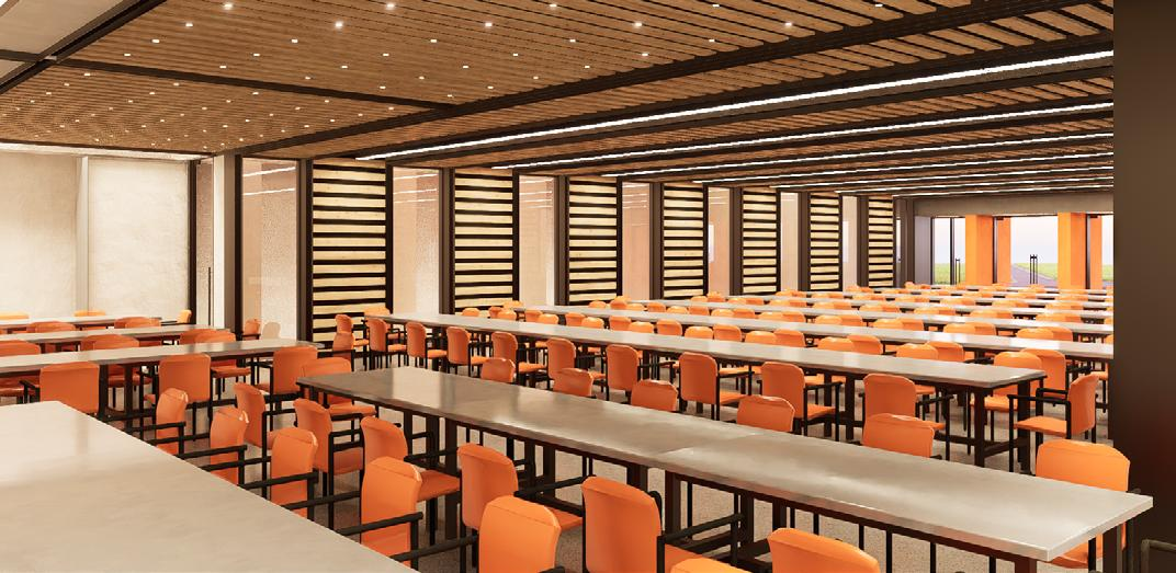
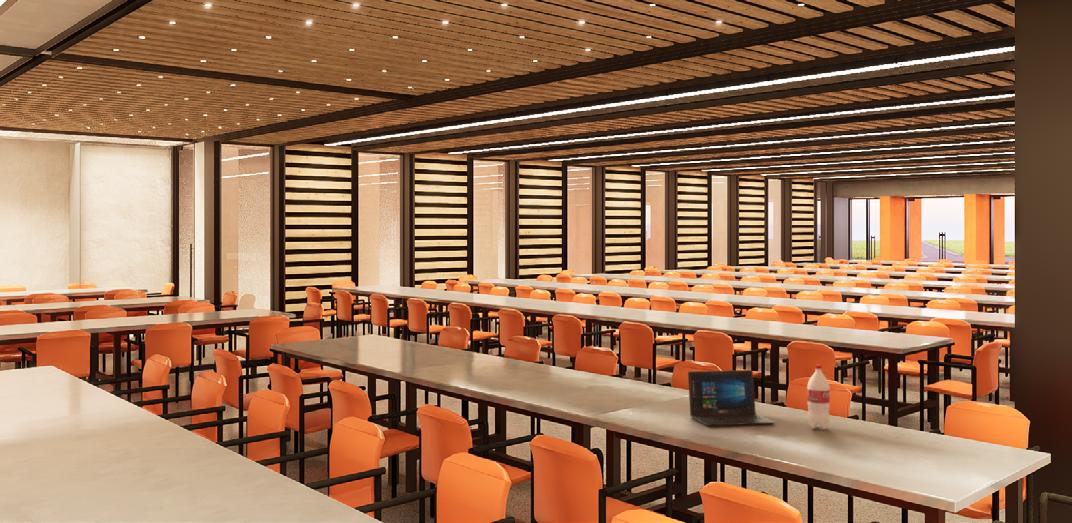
+ bottle (818, 396)
+ laptop (730, 397)
